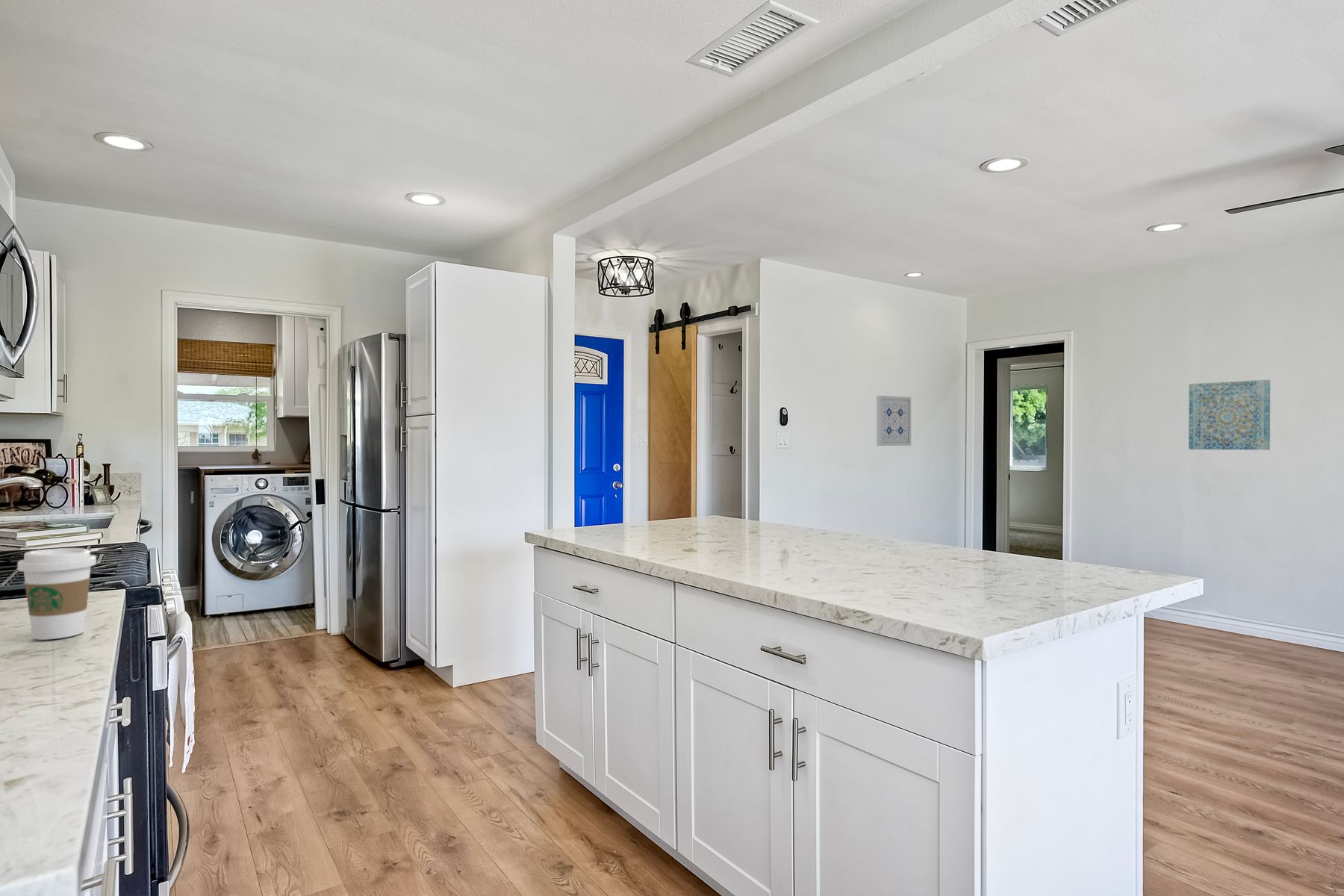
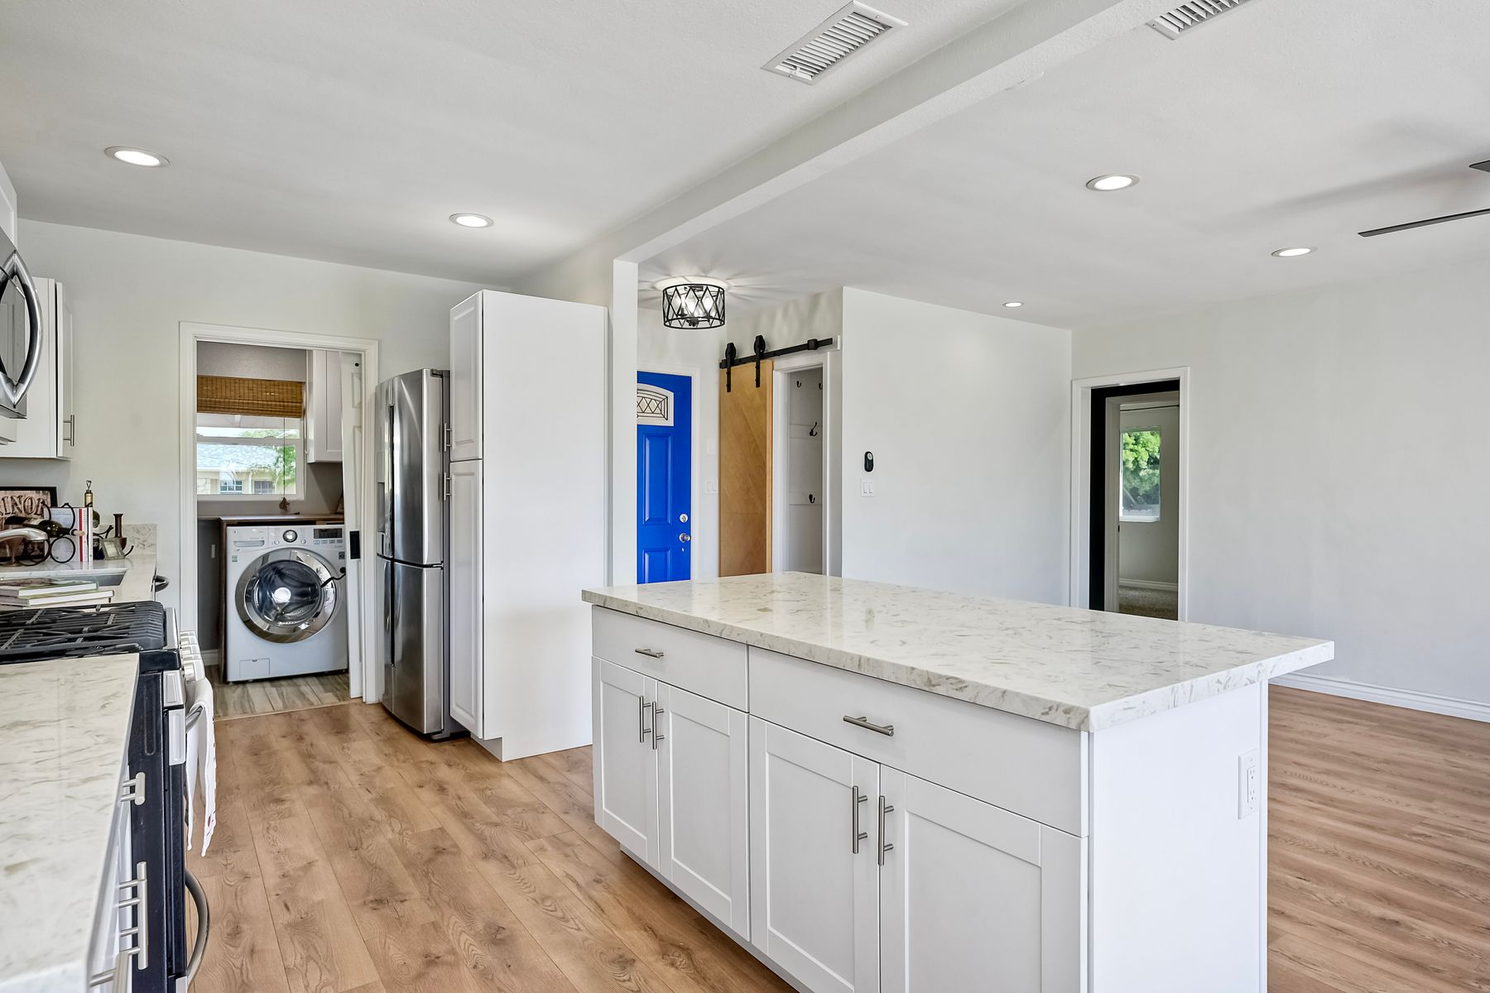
- wall art (1228, 415)
- coffee cup (57, 592)
- wall art (894, 421)
